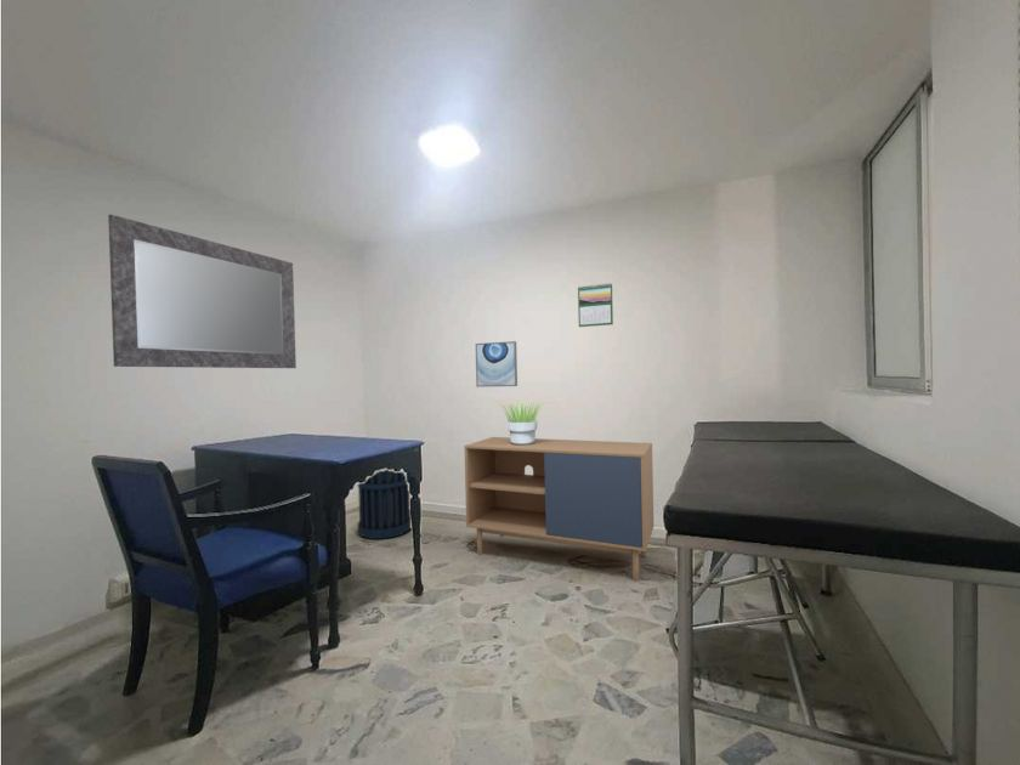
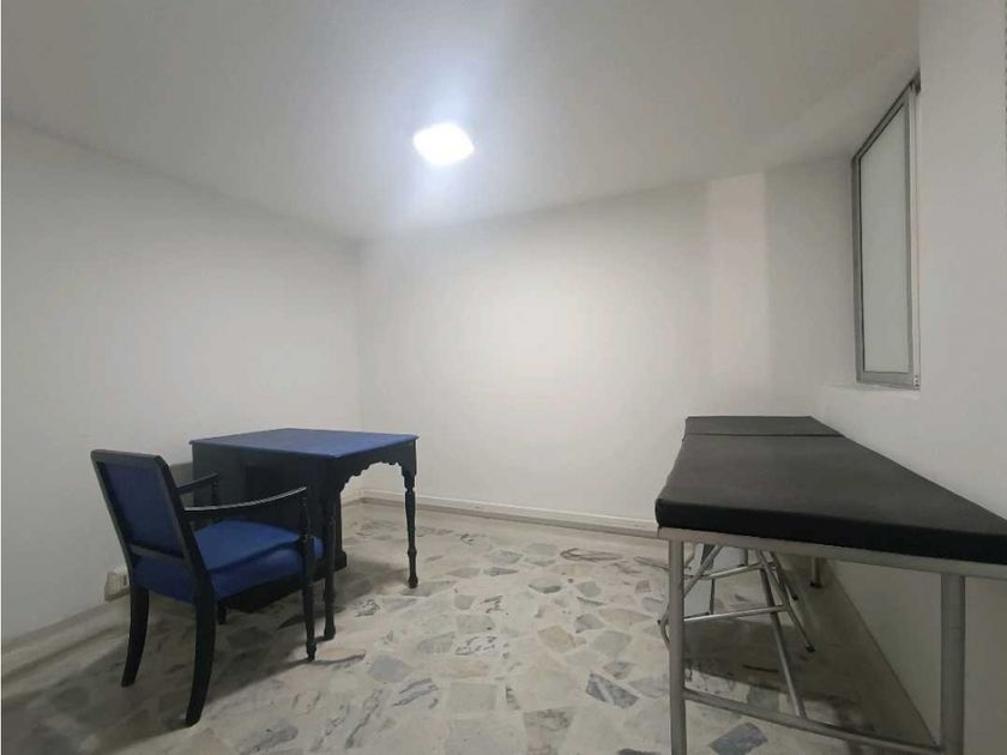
- trash can (384, 488)
- potted plant (521, 421)
- mirror (219, 305)
- storage cabinet (557, 499)
- calendar (595, 305)
- wall art (495, 364)
